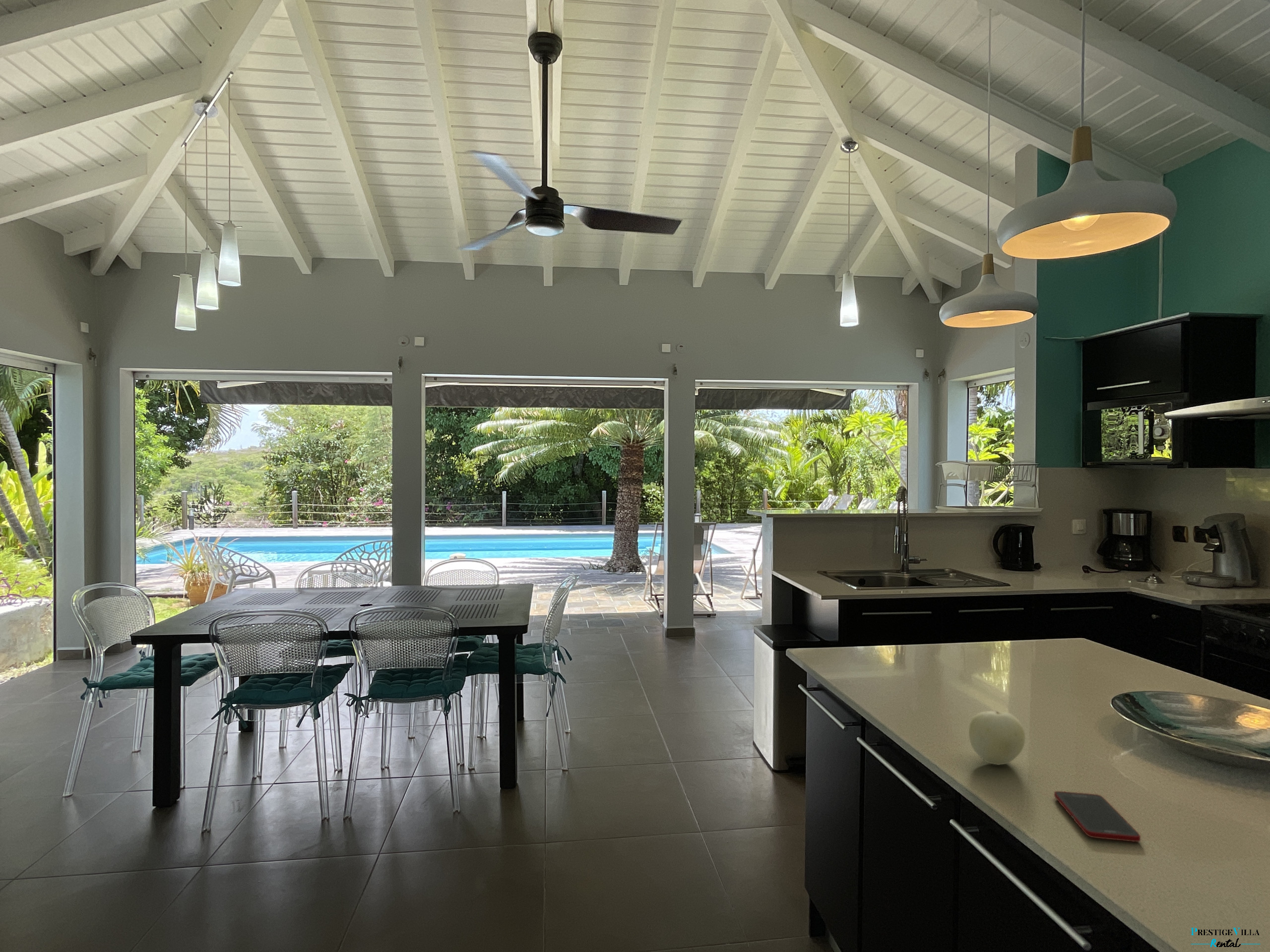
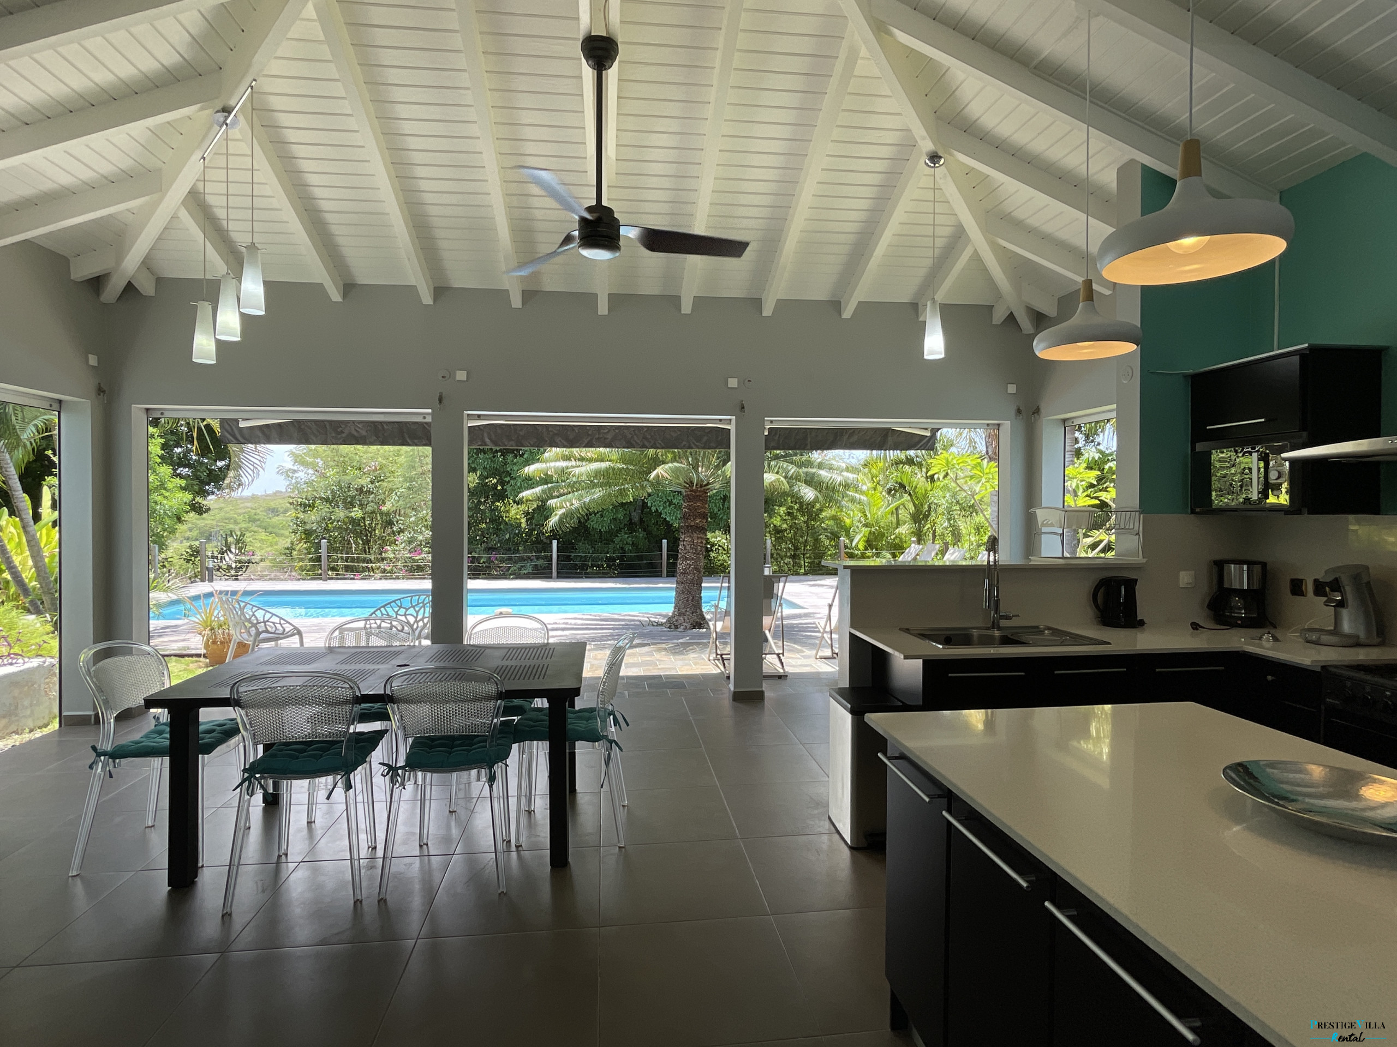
- fruit (997, 736)
- cell phone (1094, 815)
